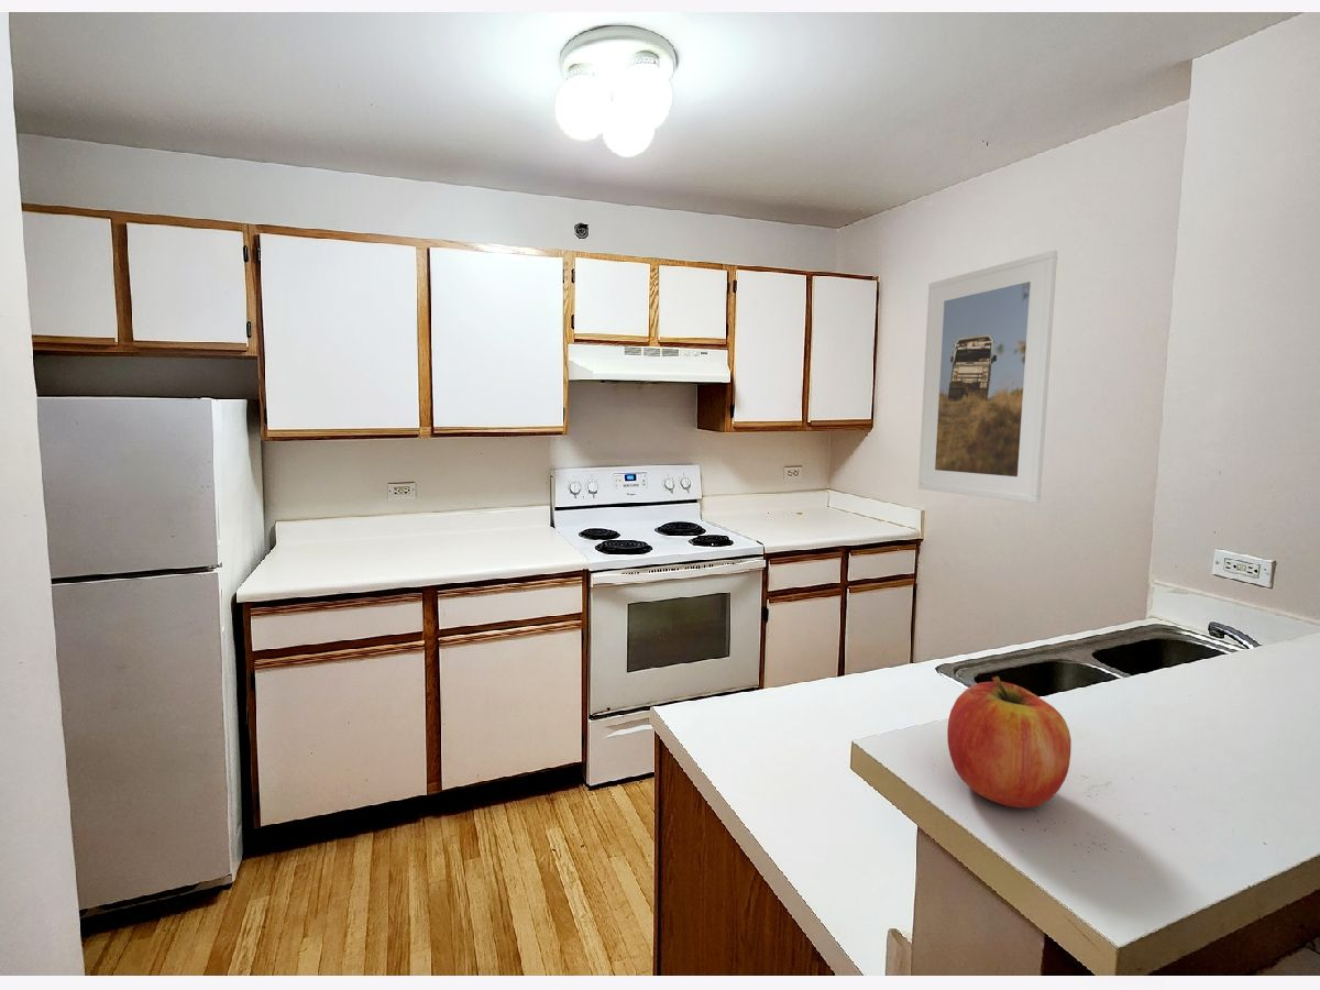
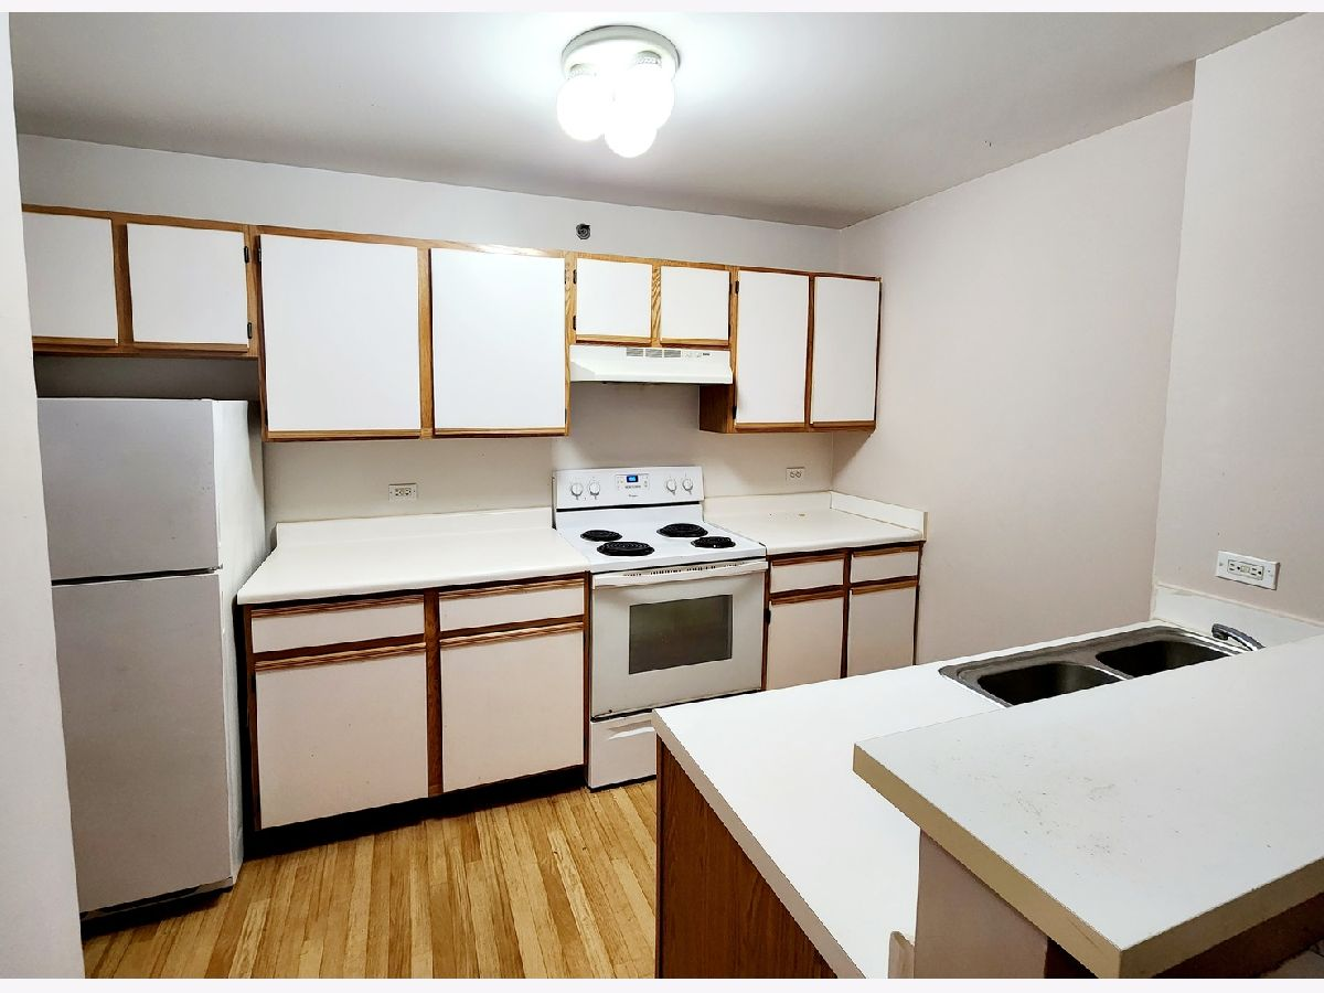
- fruit (1007, 736)
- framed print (979, 383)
